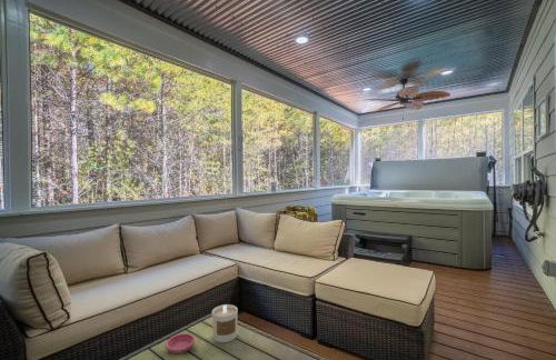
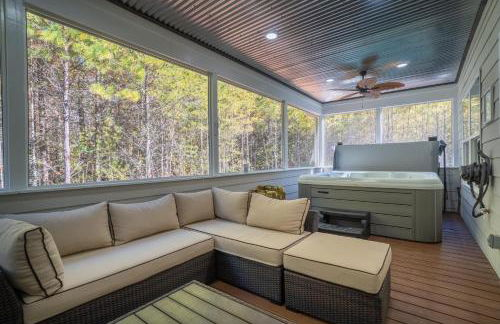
- candle (225, 320)
- saucer (180, 343)
